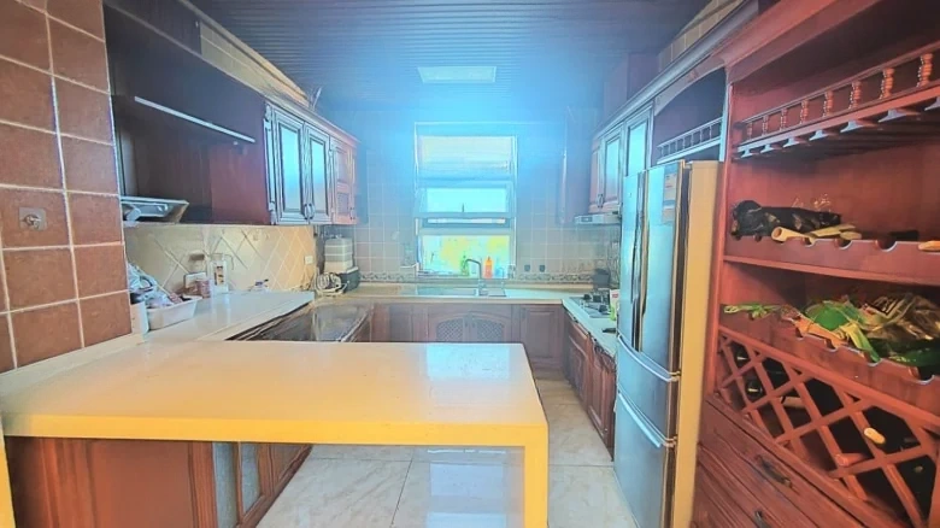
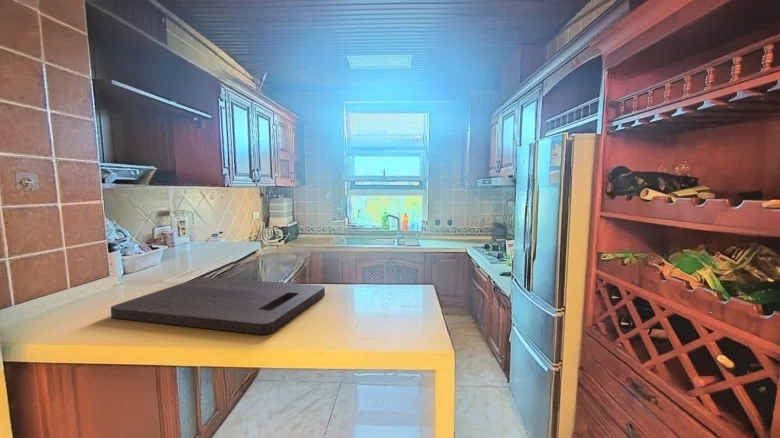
+ cutting board (228, 299)
